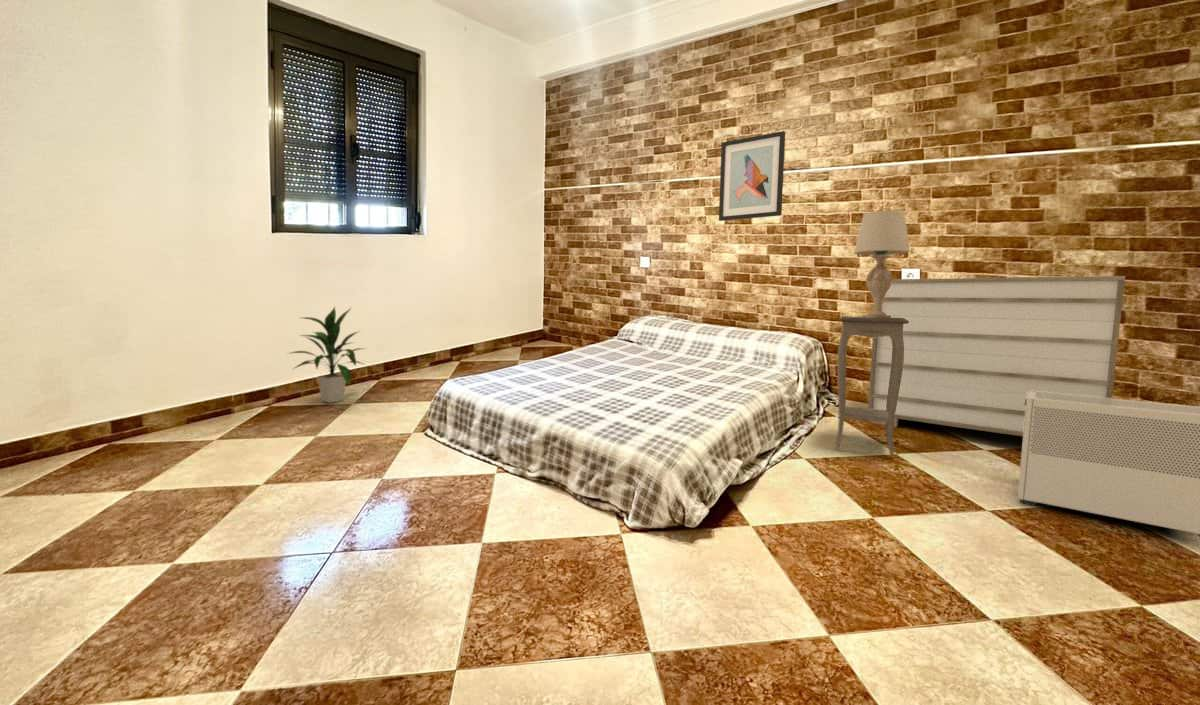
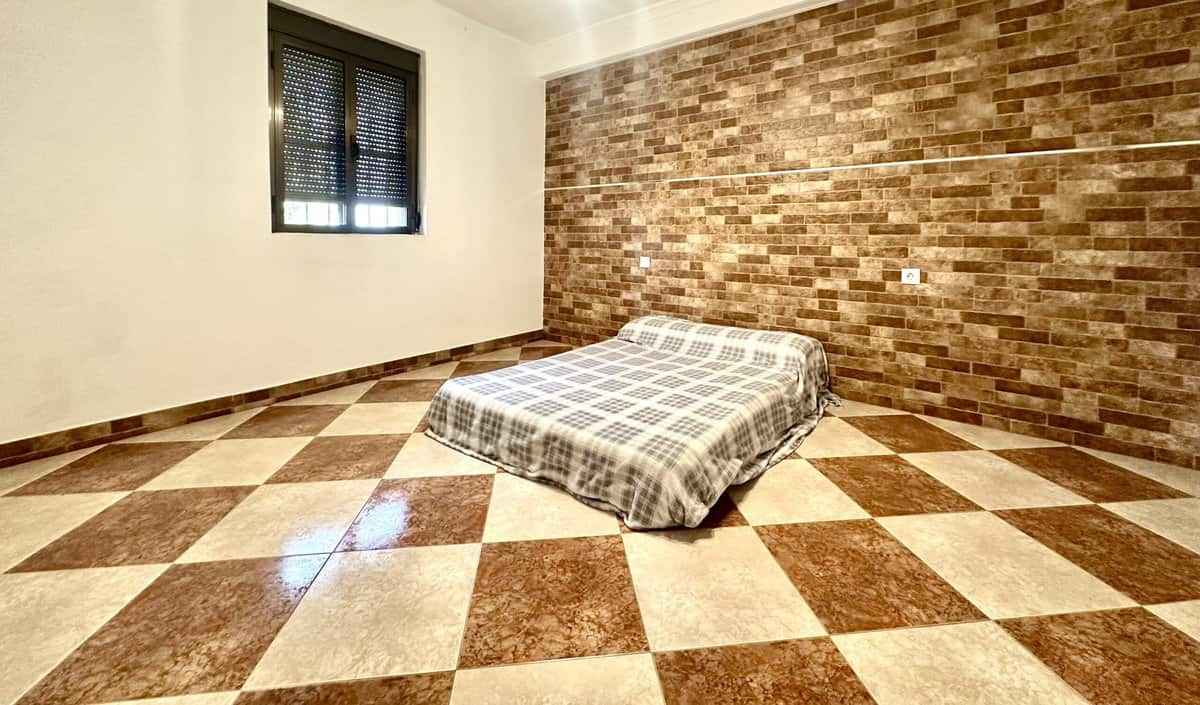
- dresser (983, 357)
- indoor plant (331, 354)
- accent table (888, 387)
- table lamp (880, 265)
- wall art (750, 178)
- air purifier (1114, 458)
